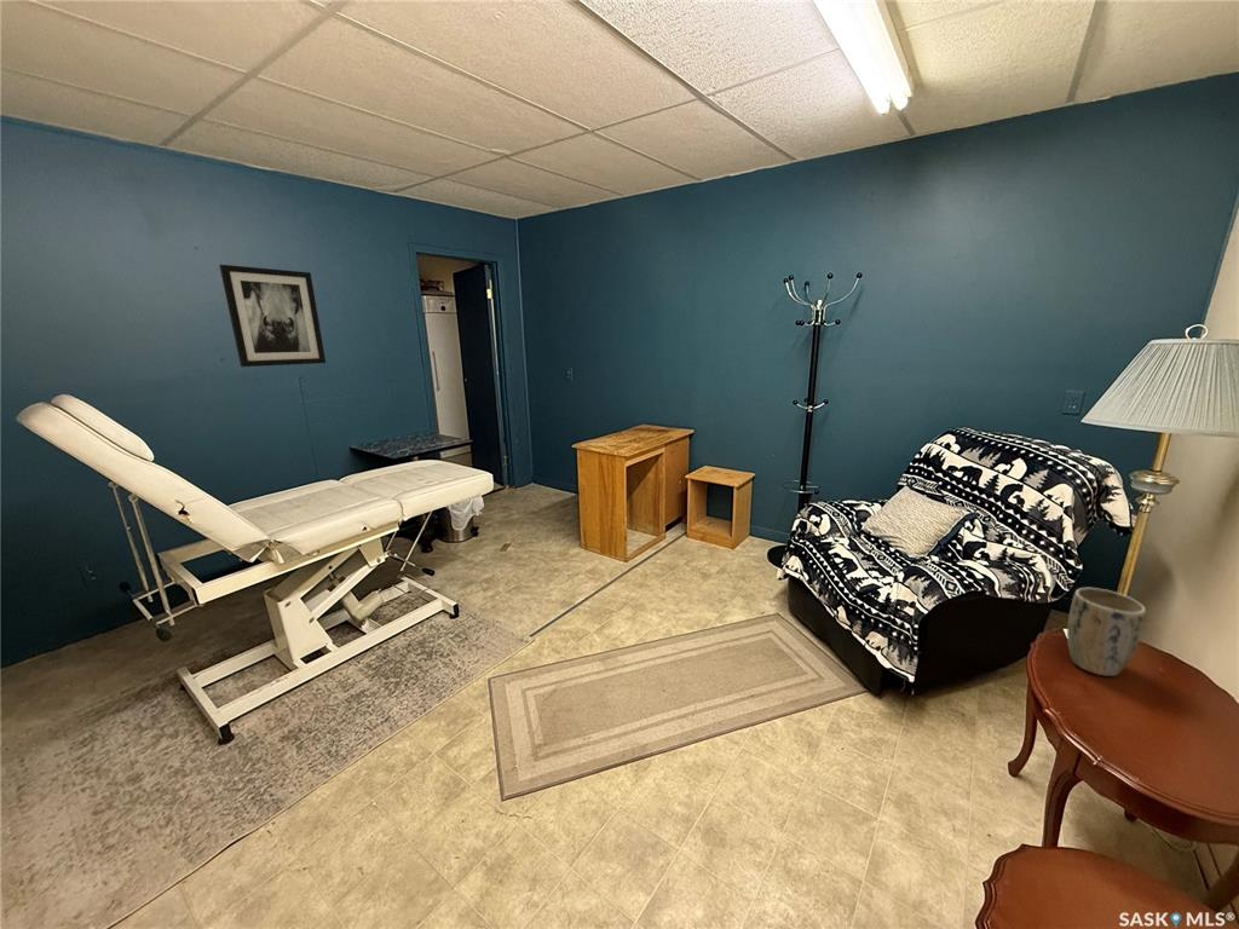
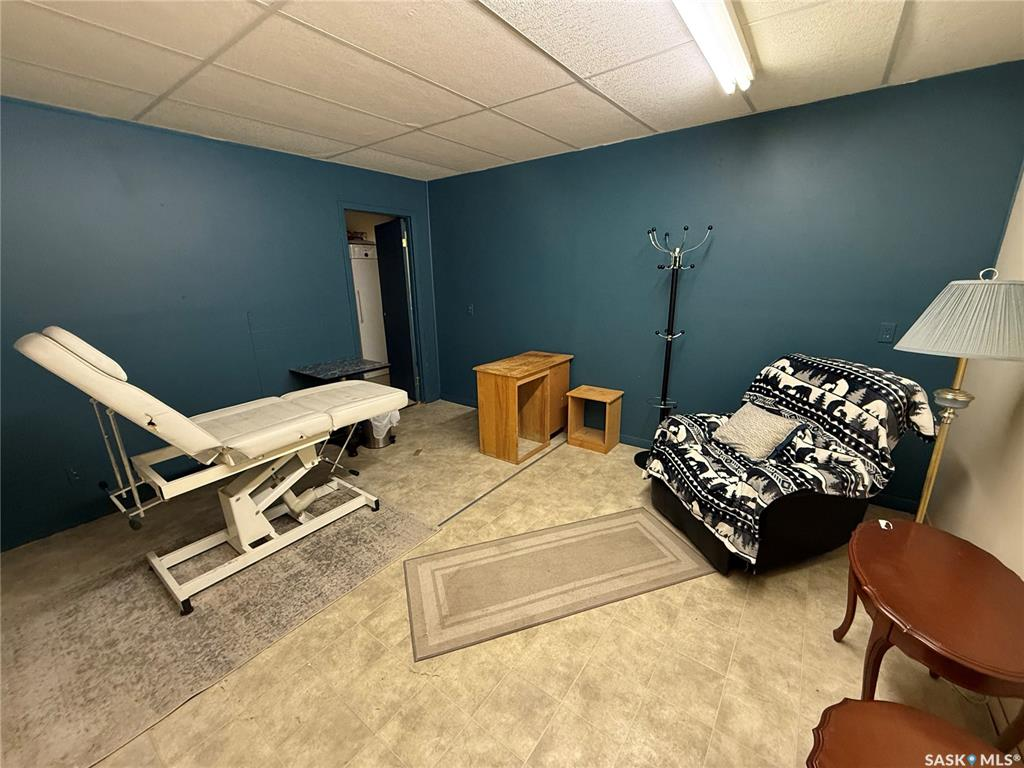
- plant pot (1101, 633)
- wall art (276, 317)
